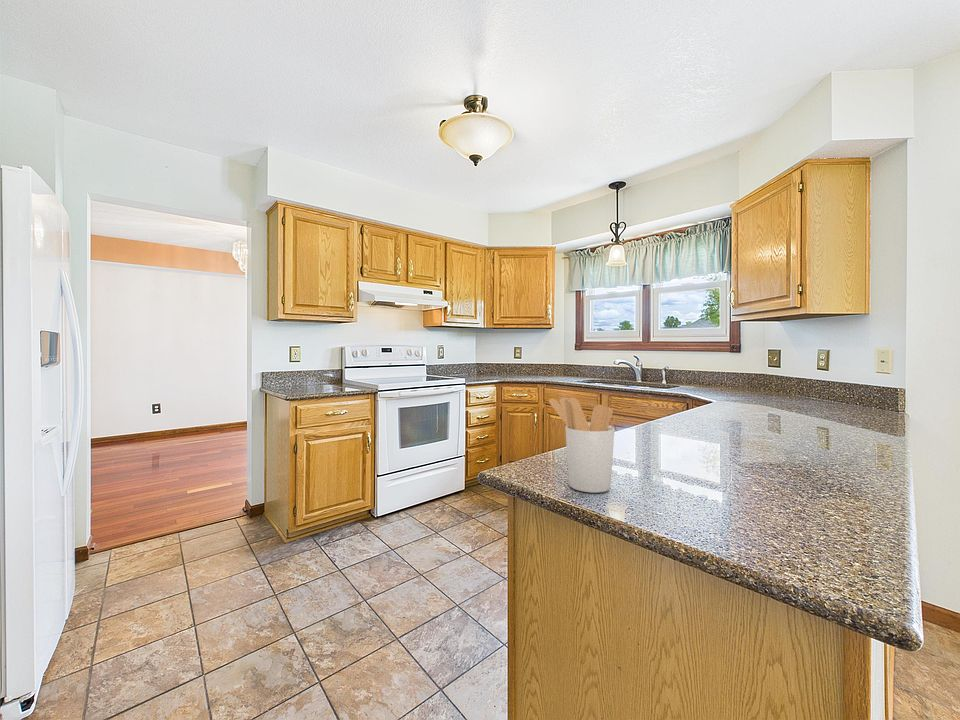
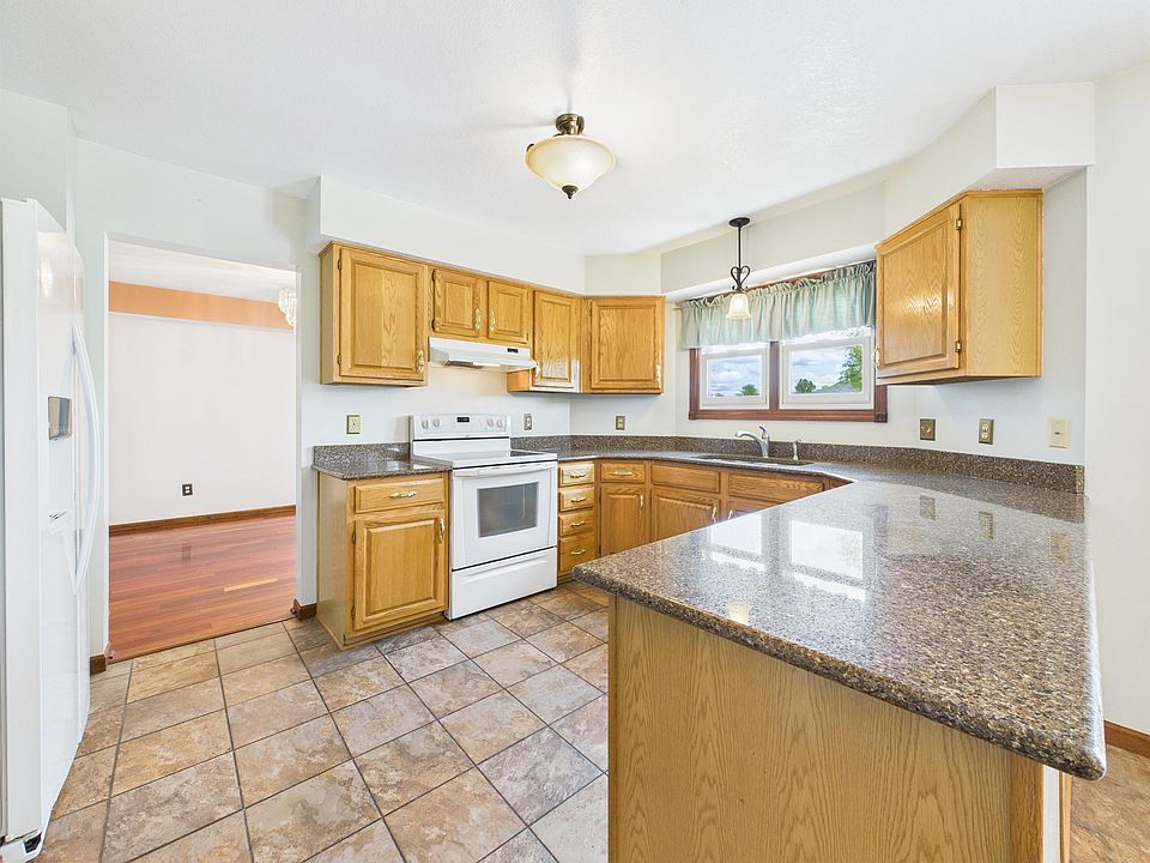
- utensil holder (580, 439)
